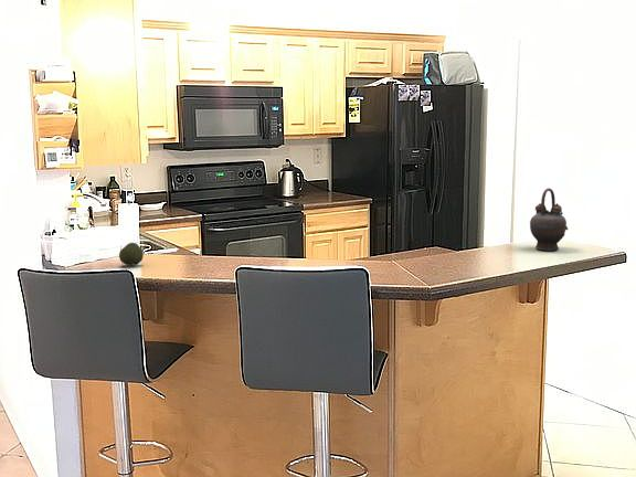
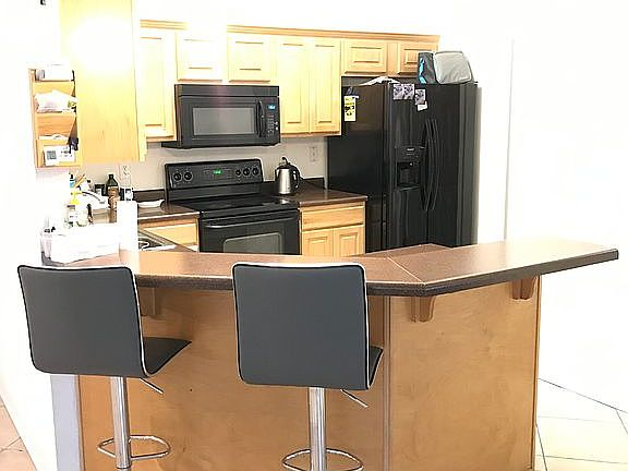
- teapot (550, 218)
- fruit (130, 254)
